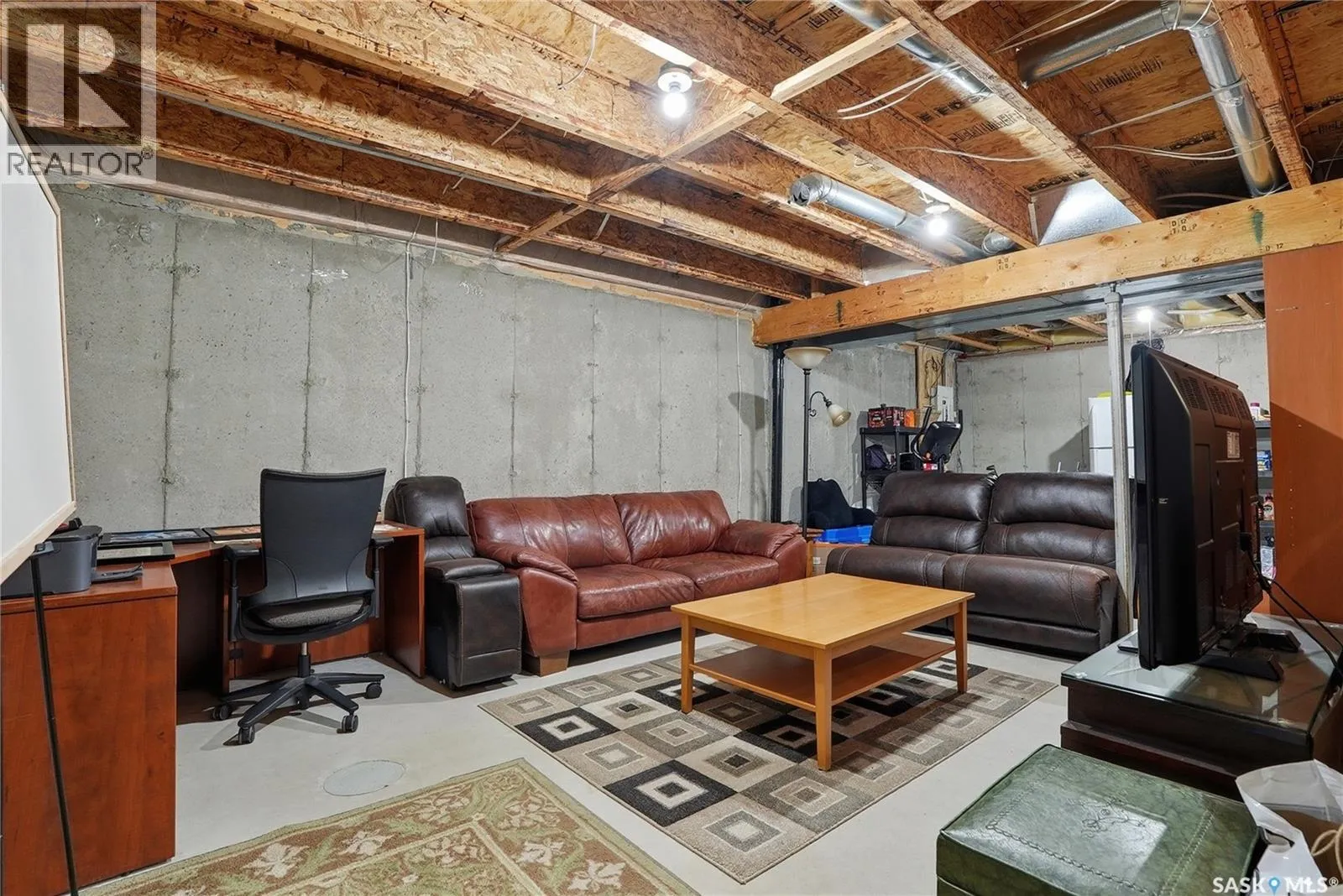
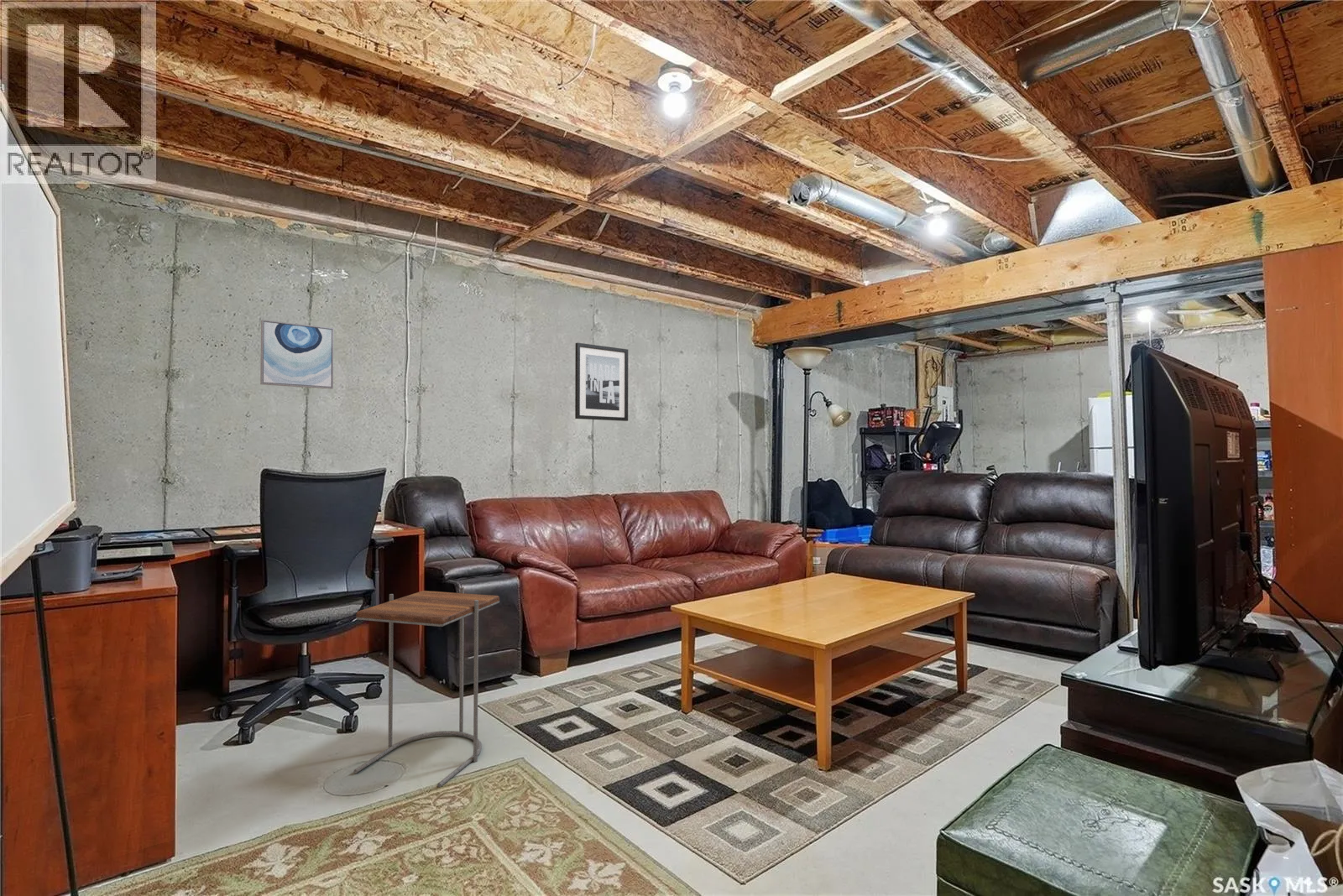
+ side table (460, 675)
+ wall art (602, 383)
+ wall art (298, 355)
